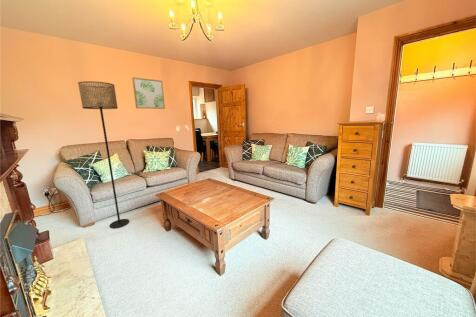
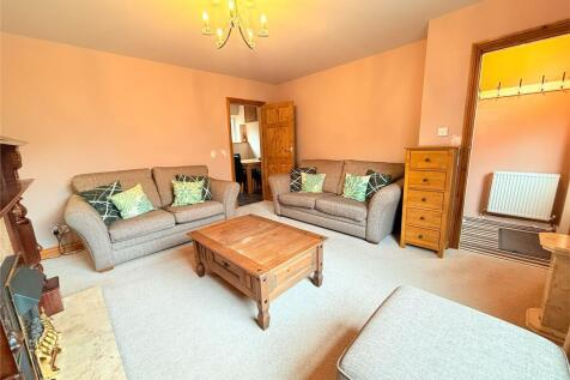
- wall art (149, 94)
- floor lamp (109, 158)
